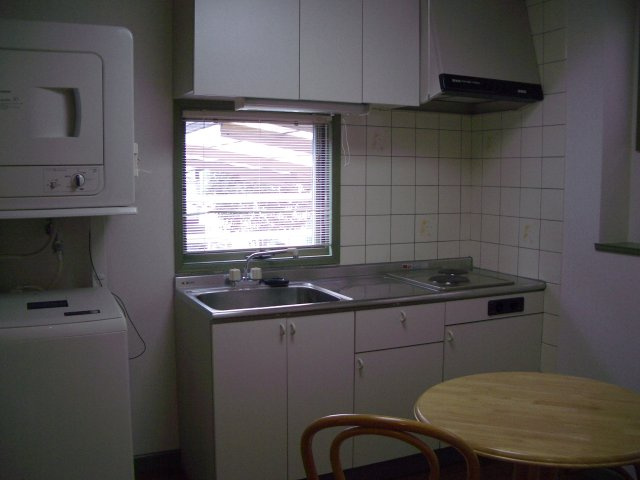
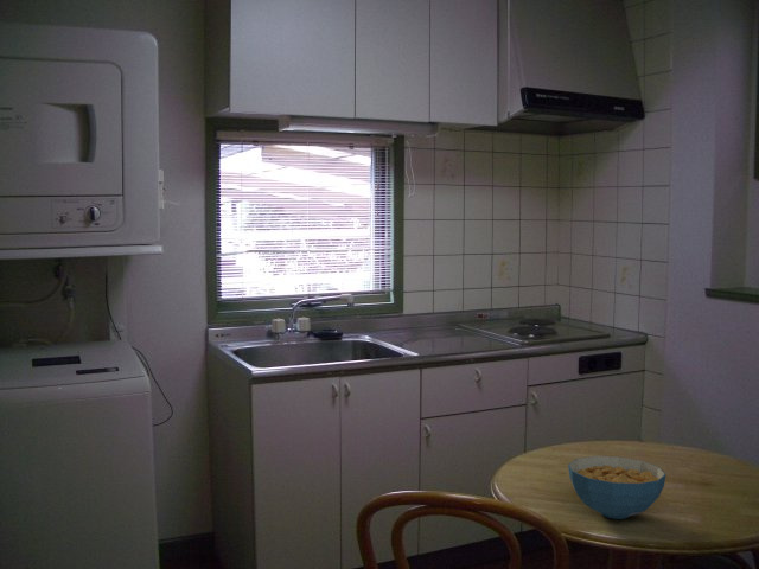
+ cereal bowl (616, 491)
